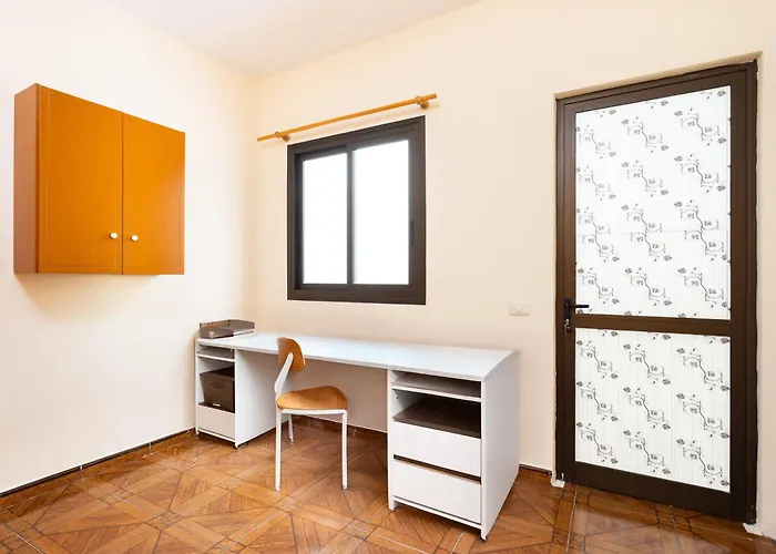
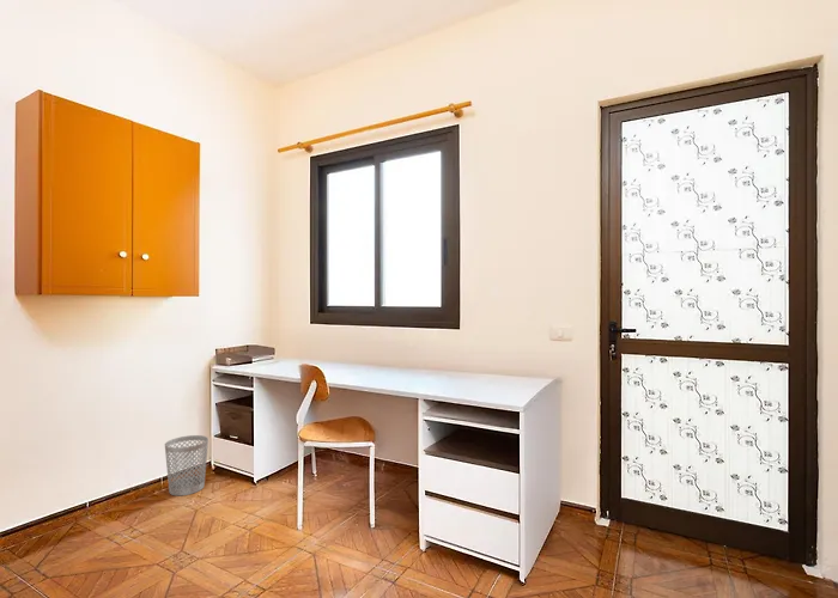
+ wastebasket (187, 464)
